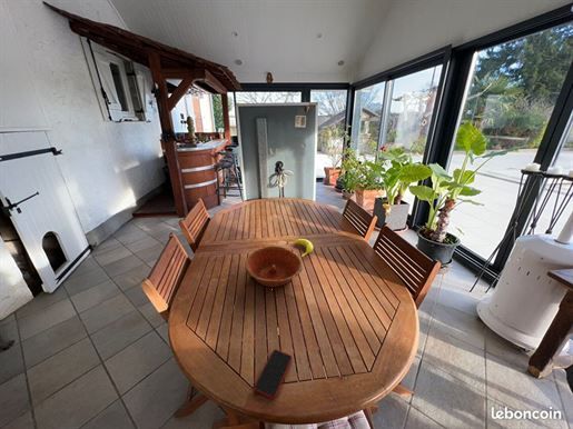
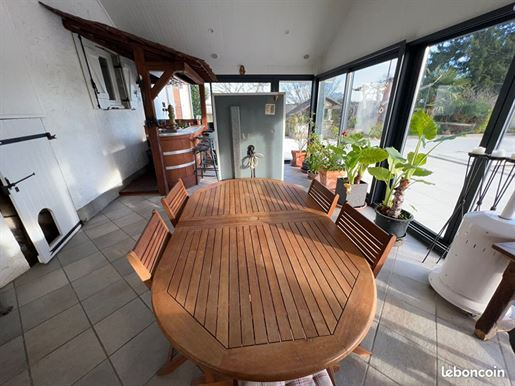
- banana (304, 245)
- smartphone (274, 371)
- bowl (274, 268)
